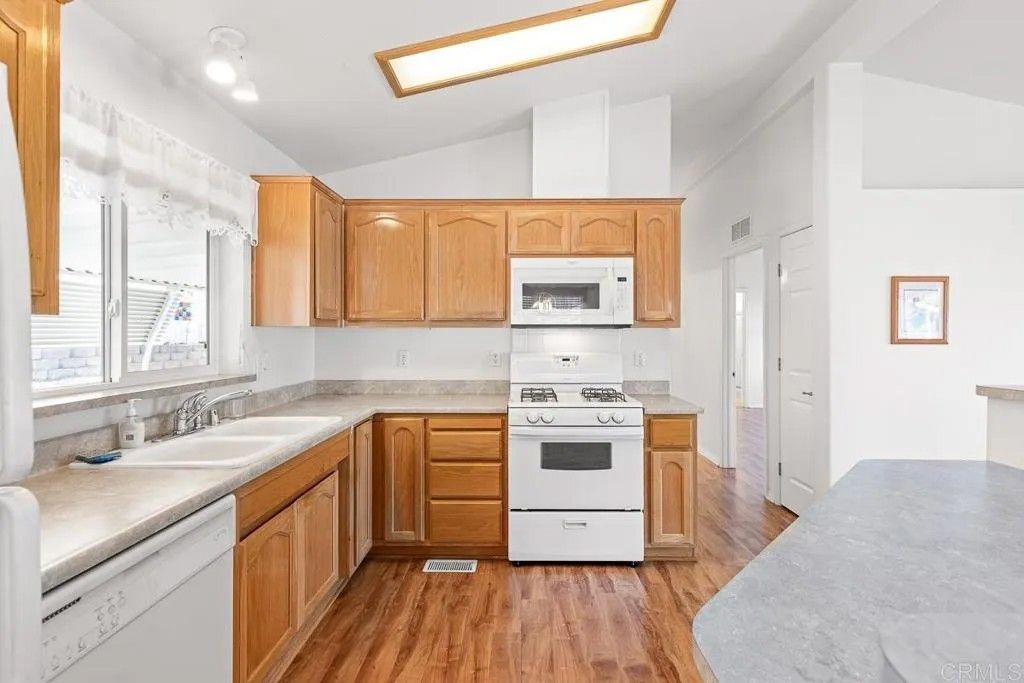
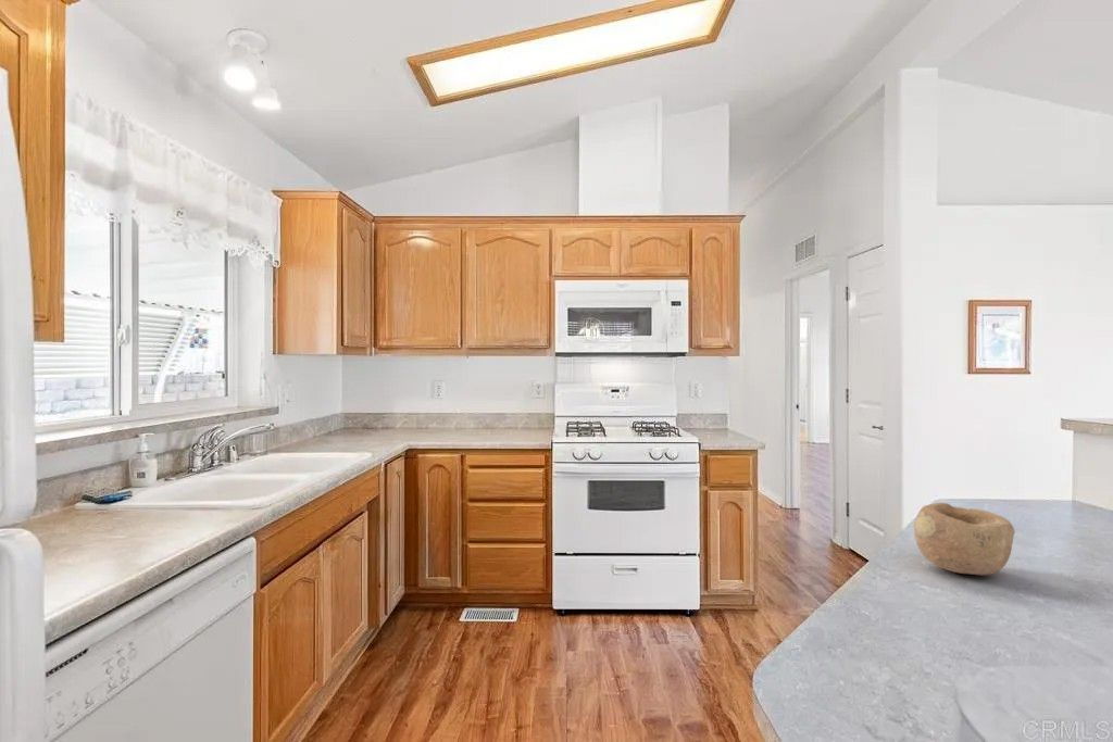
+ bowl (962, 540)
